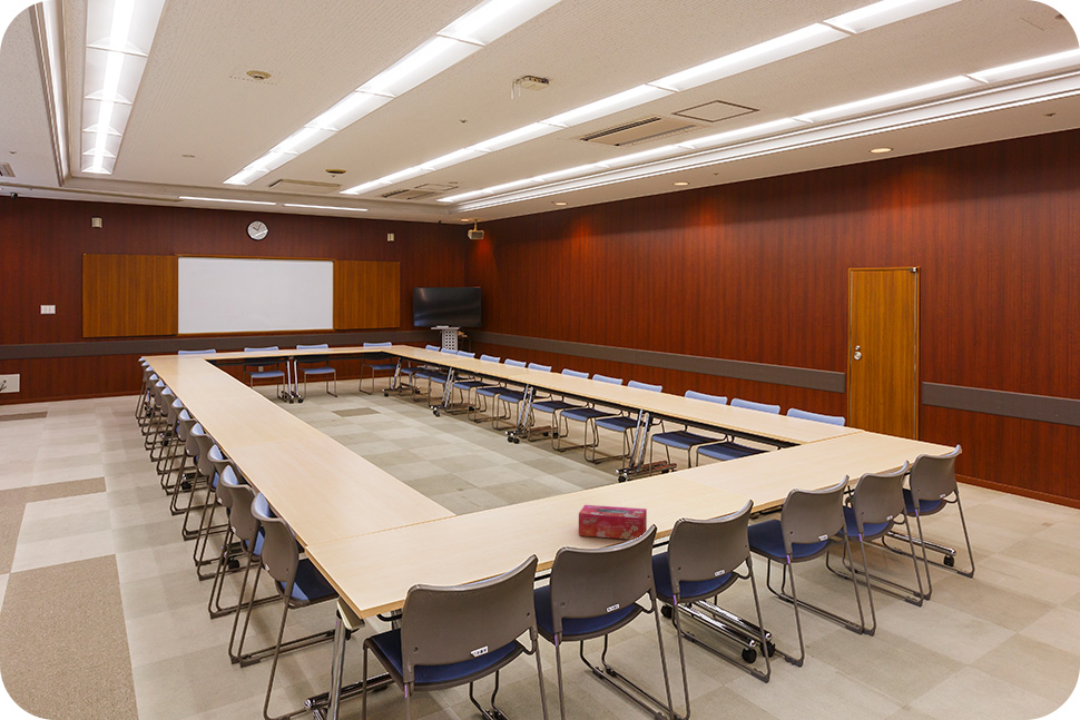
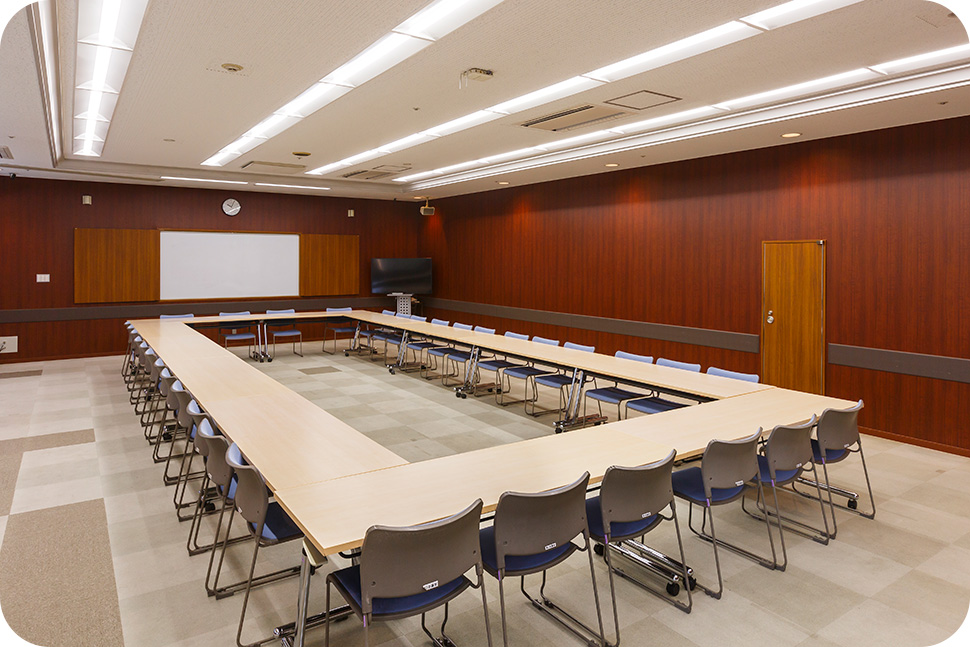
- tissue box (612, 522)
